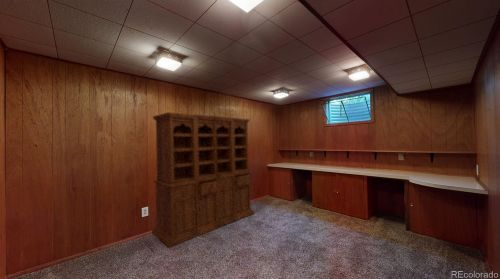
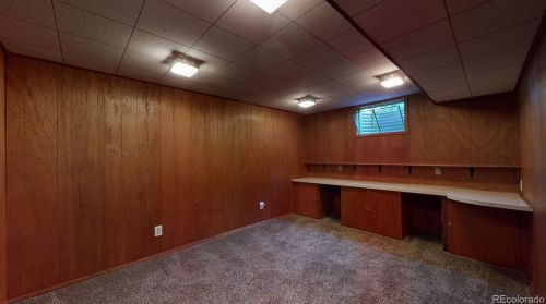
- bookcase (208, 170)
